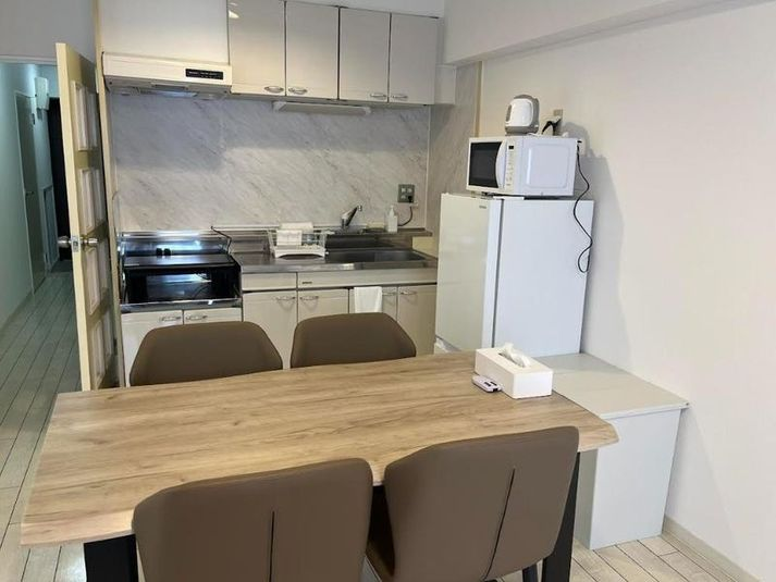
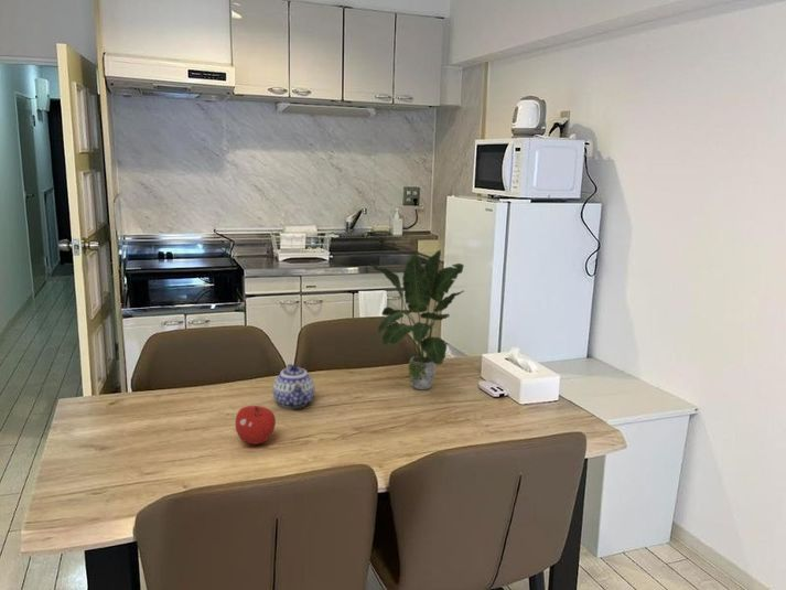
+ teapot (293, 384)
+ fruit (255, 422)
+ potted plant (413, 320)
